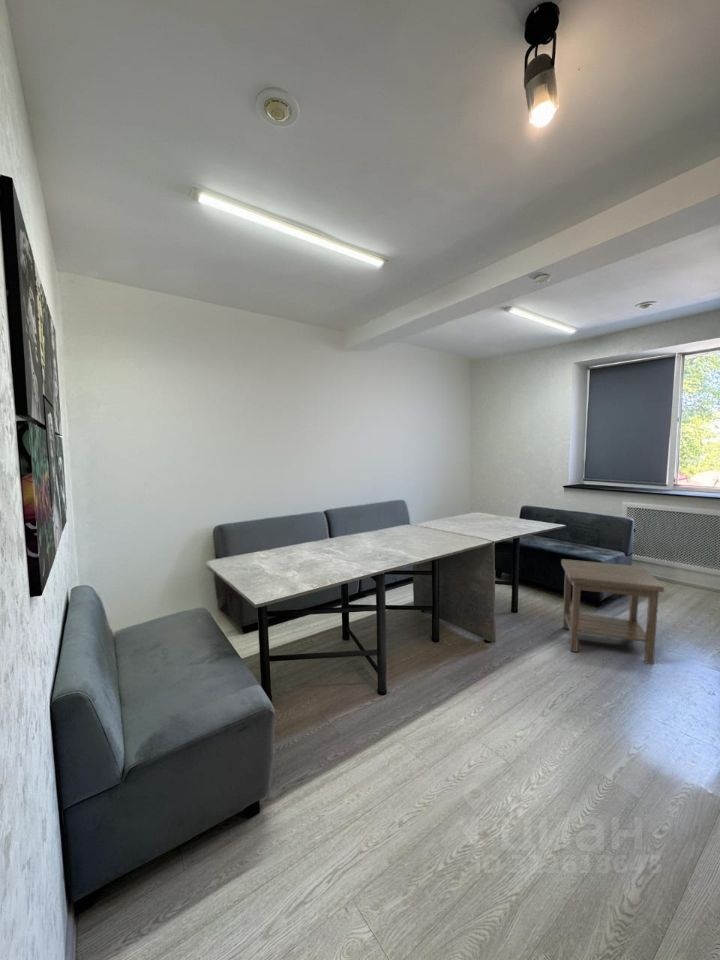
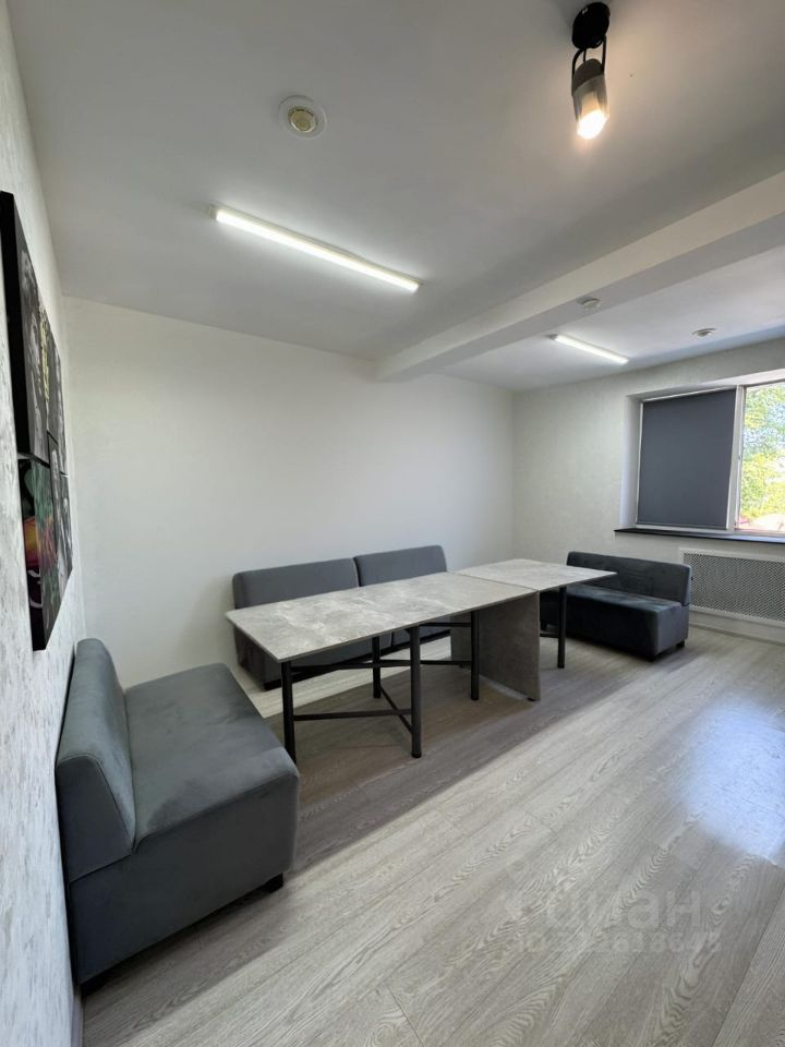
- side table (604, 616)
